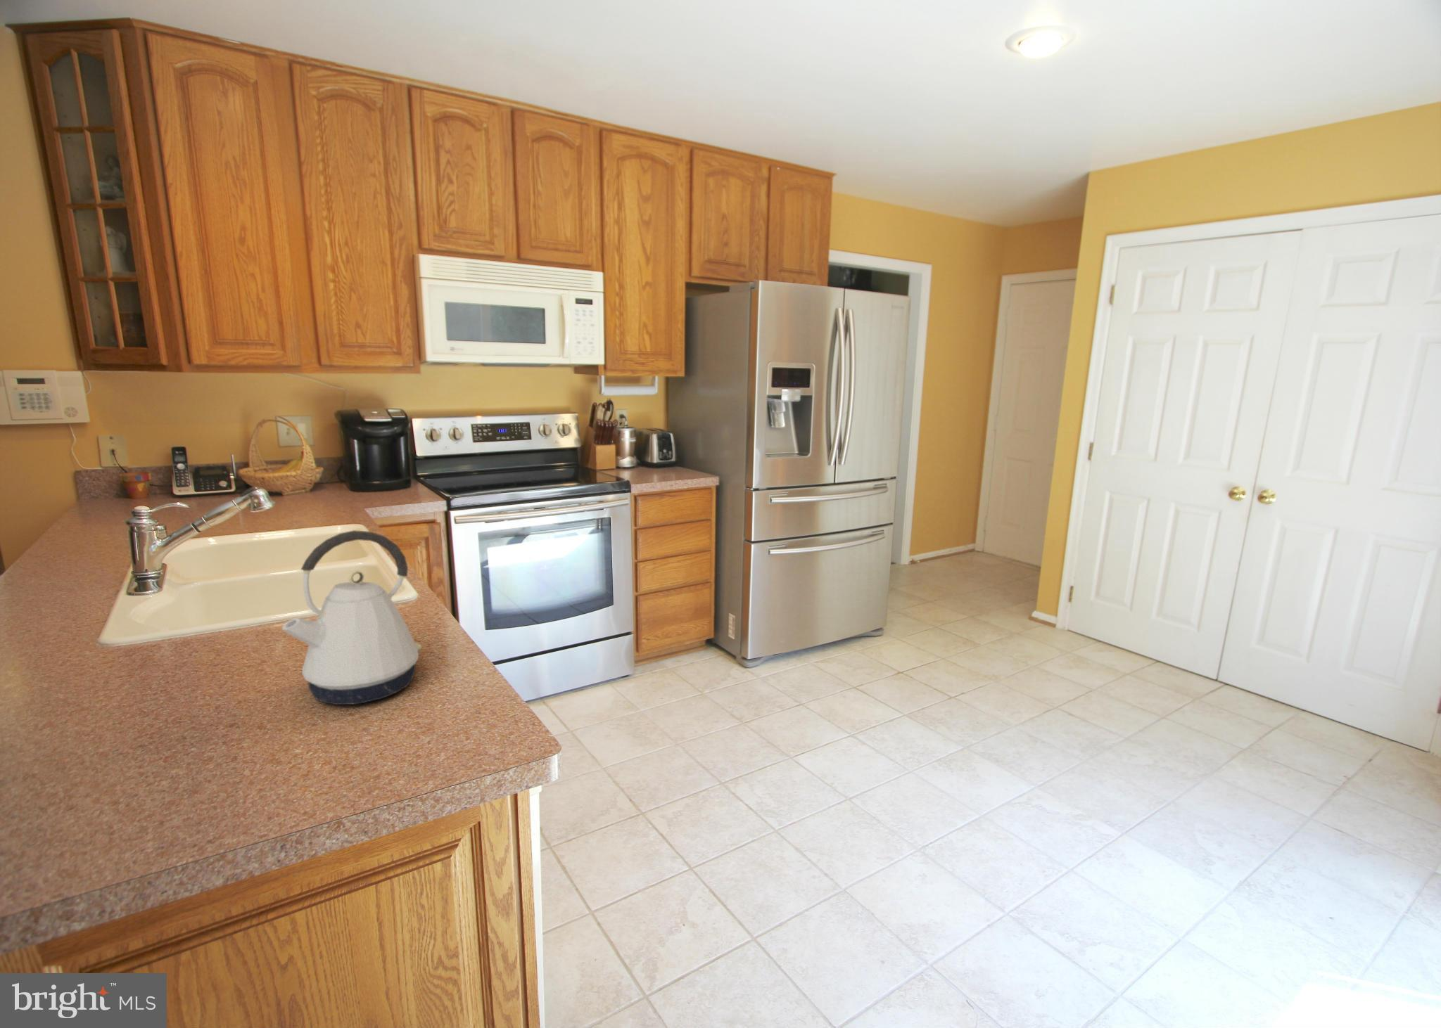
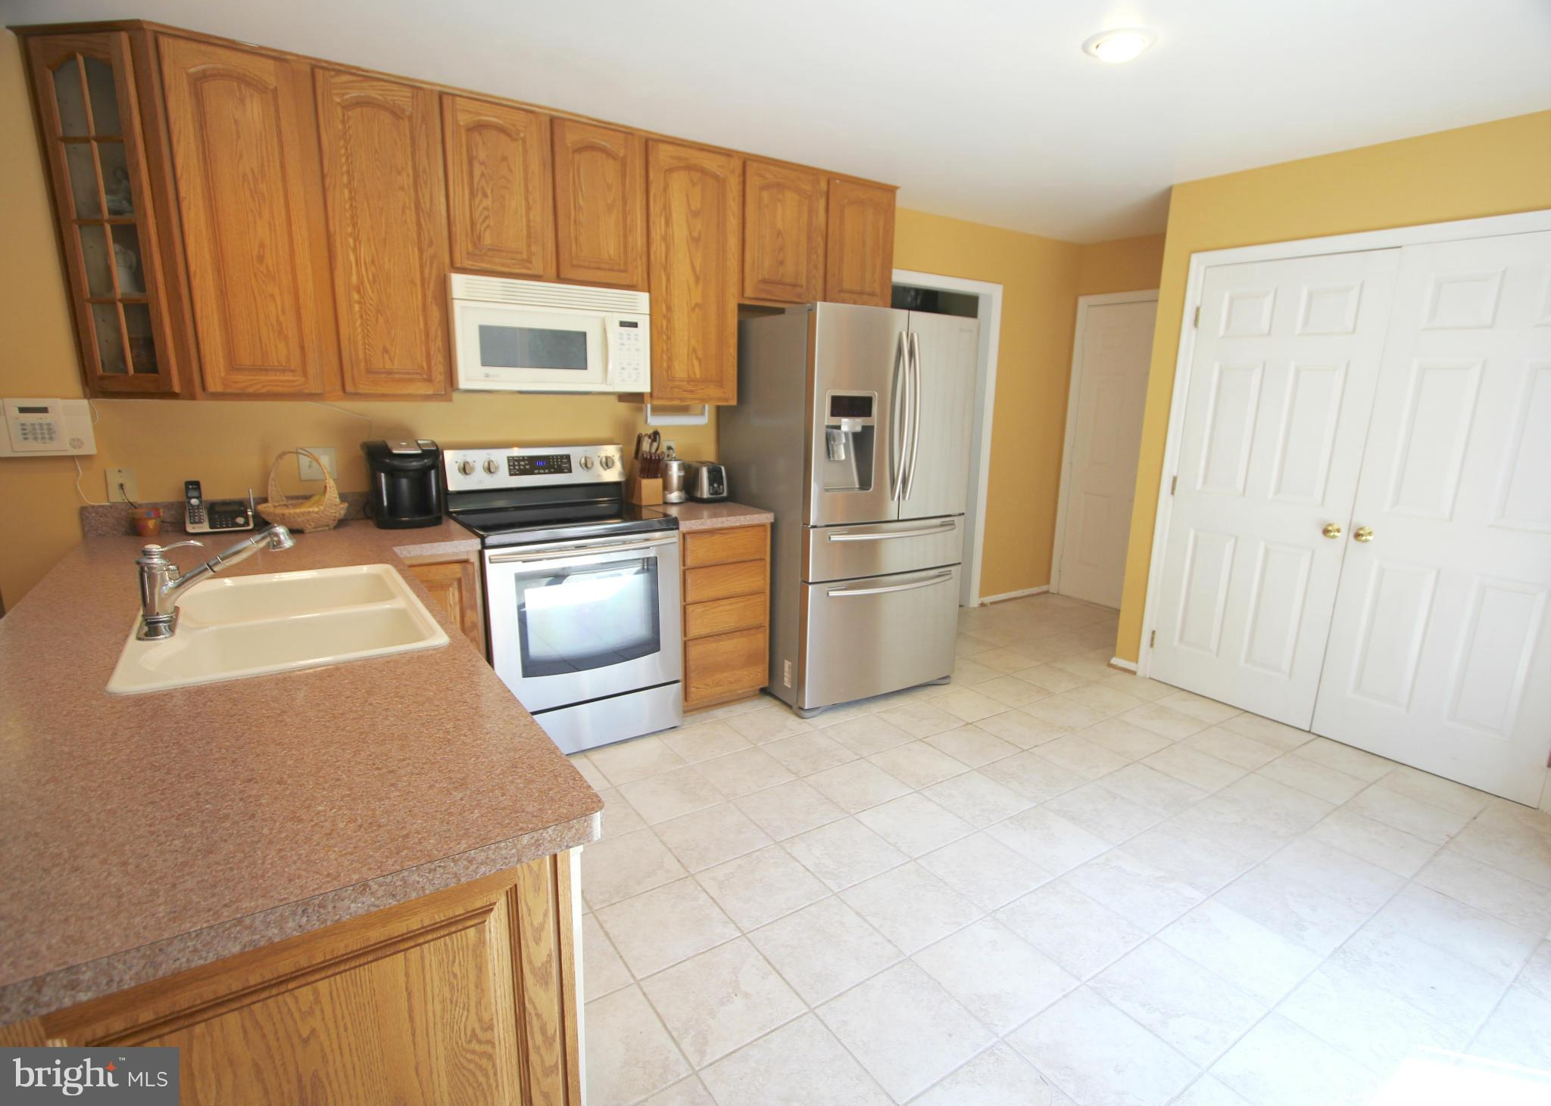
- kettle (354, 612)
